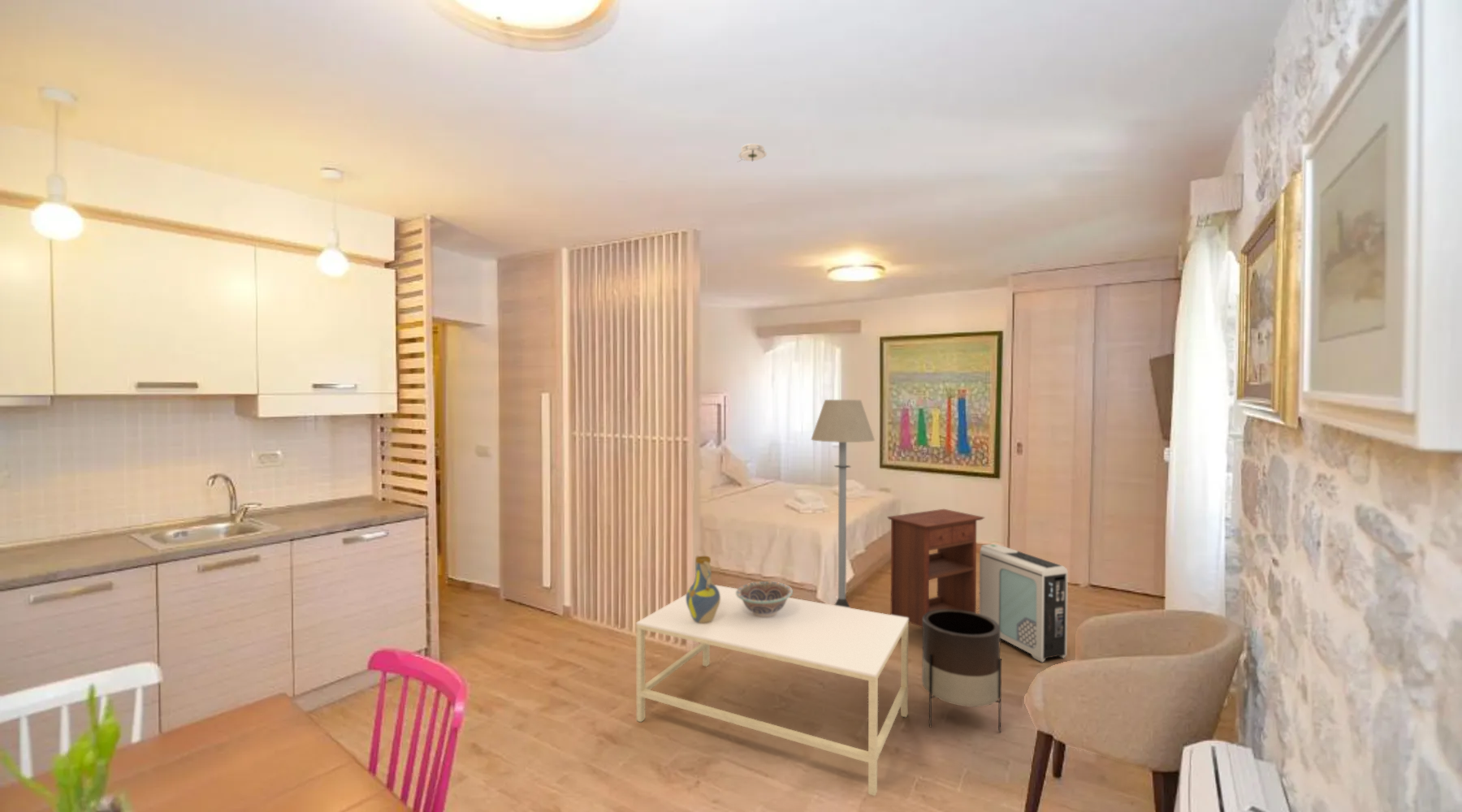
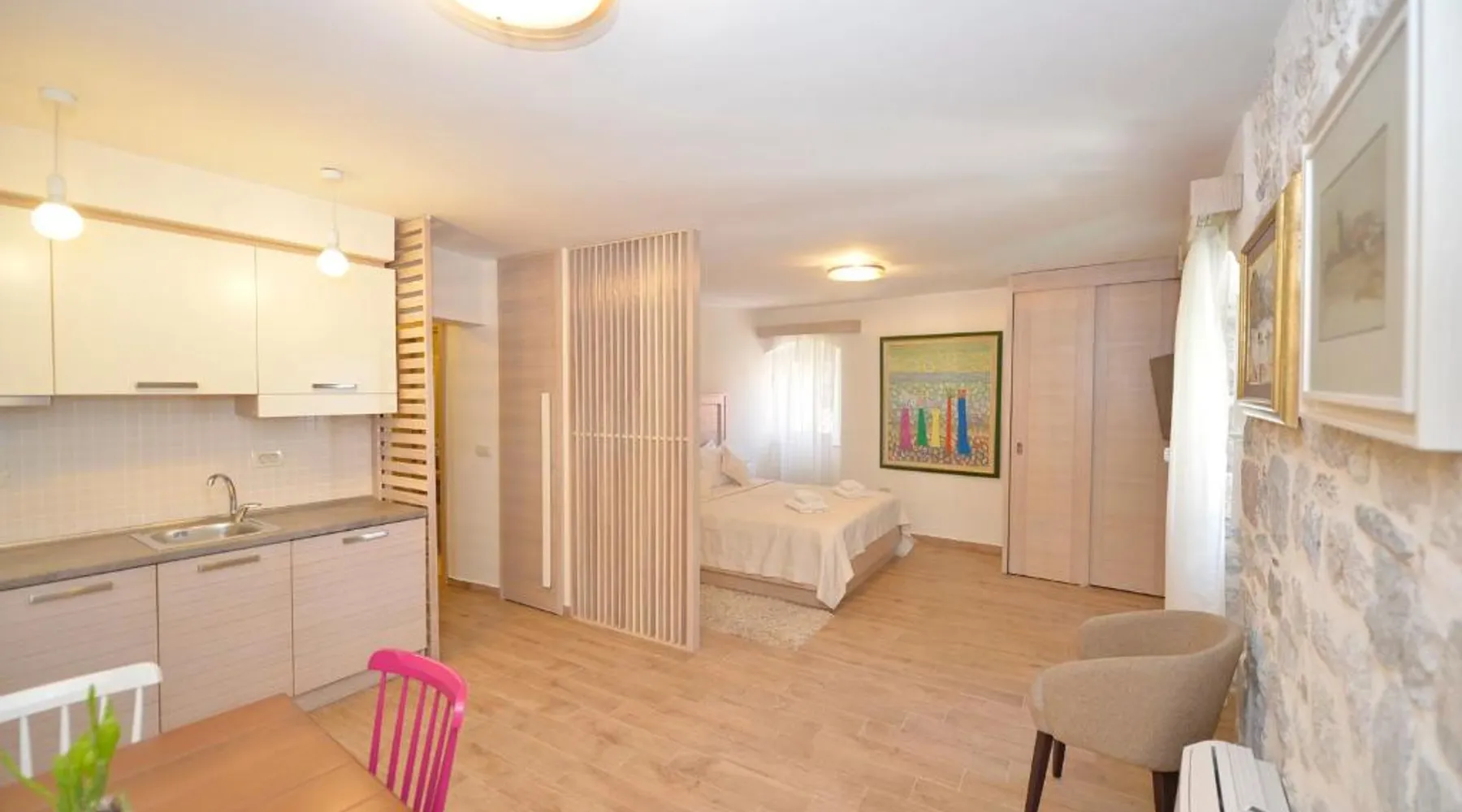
- coffee table (776, 659)
- air purifier (1020, 598)
- vase (703, 589)
- planter (959, 670)
- smoke detector (751, 153)
- nightstand (935, 575)
- decorative bowl (764, 601)
- floor lamp (842, 516)
